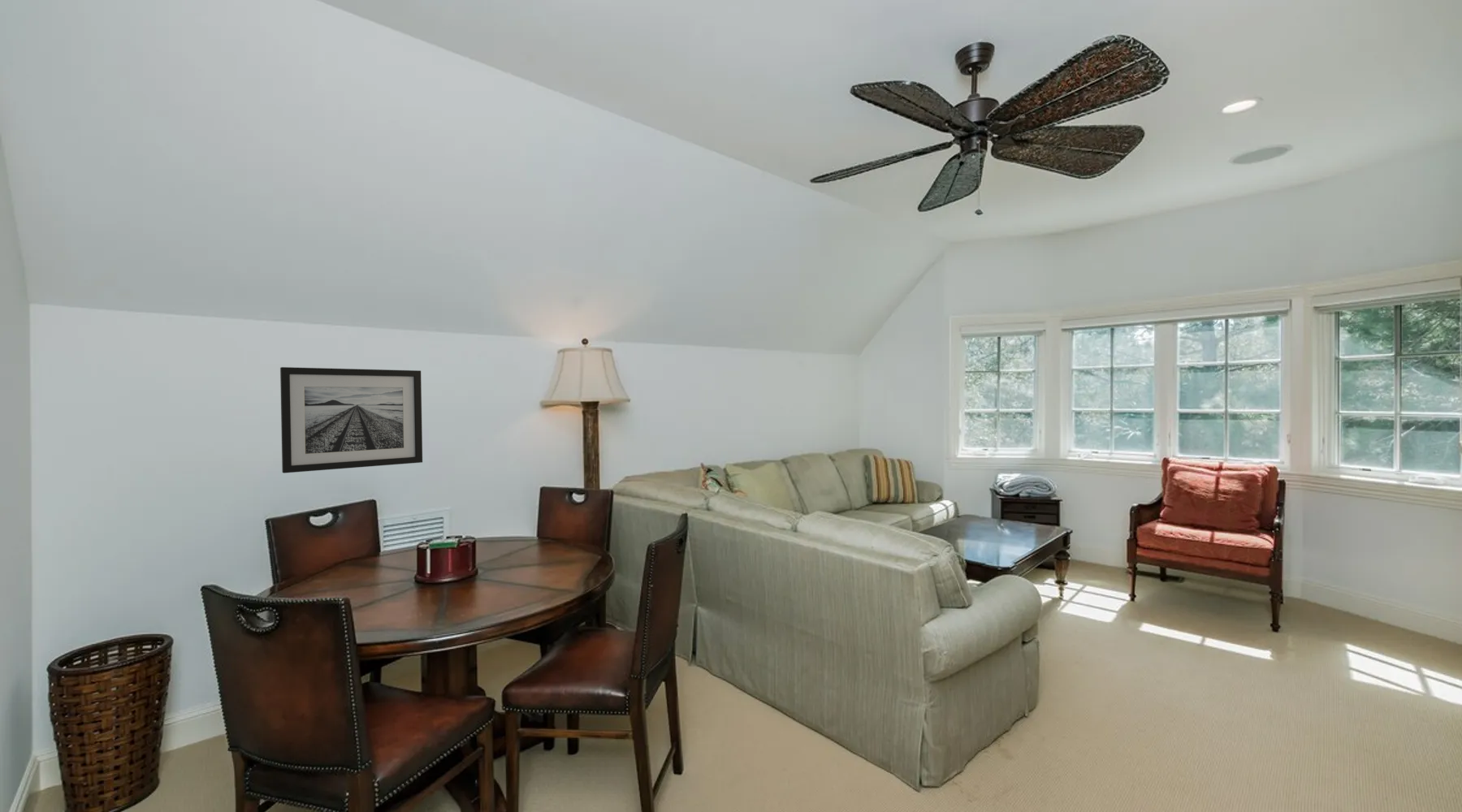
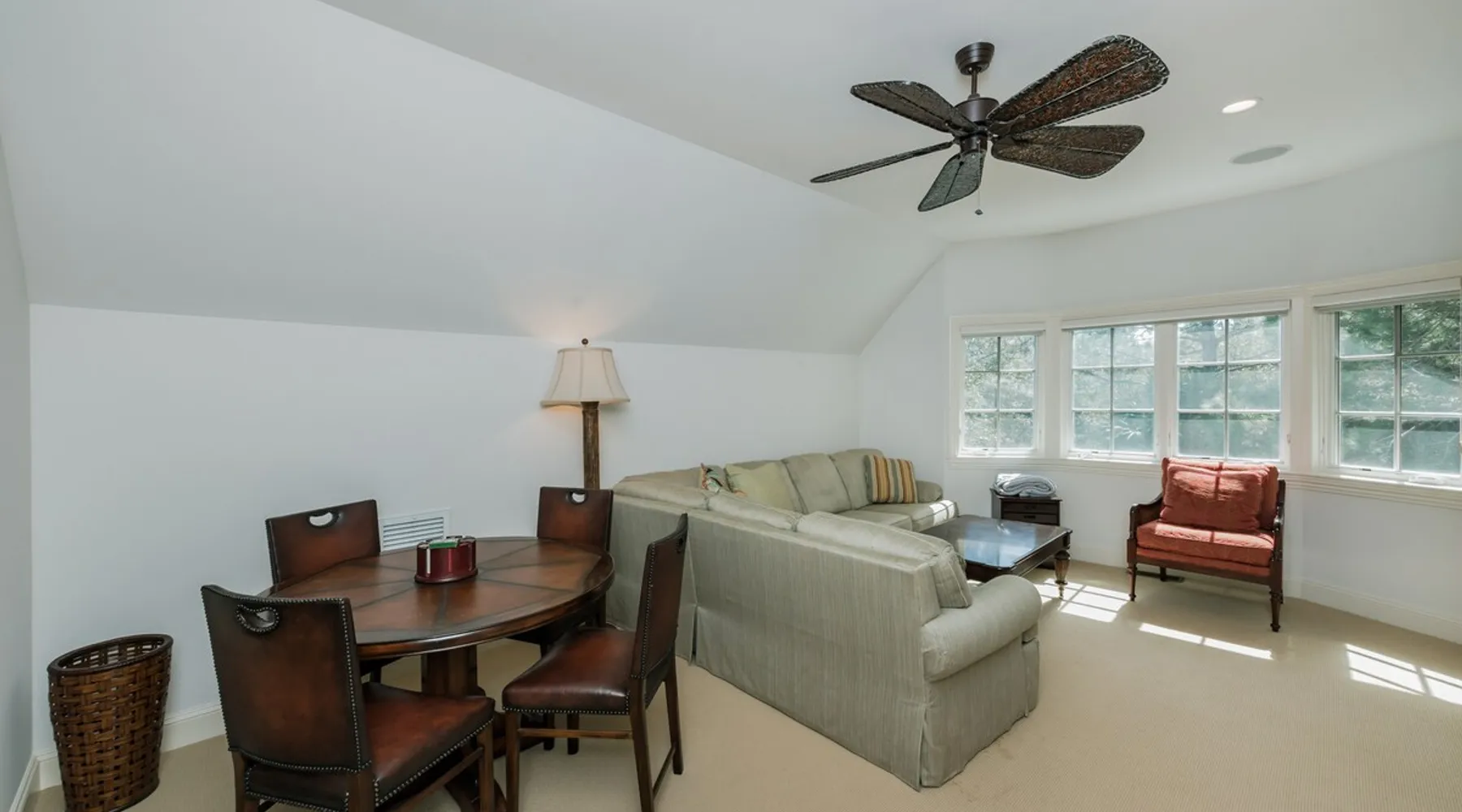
- wall art (356, 418)
